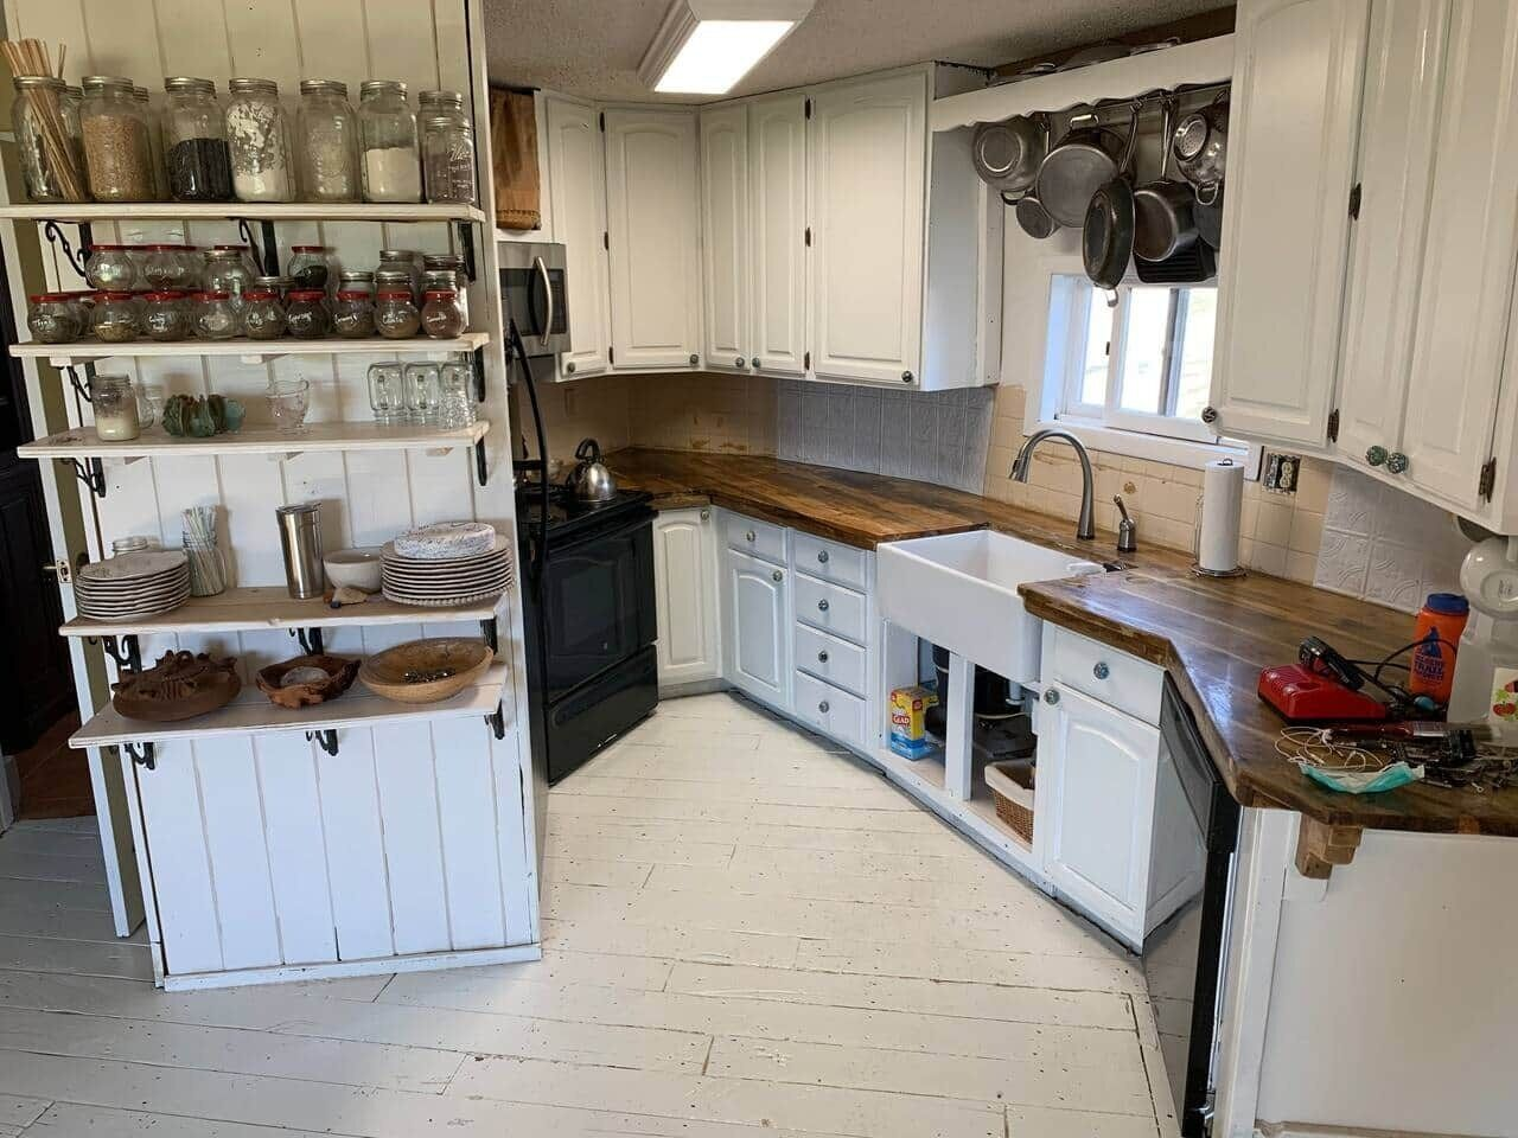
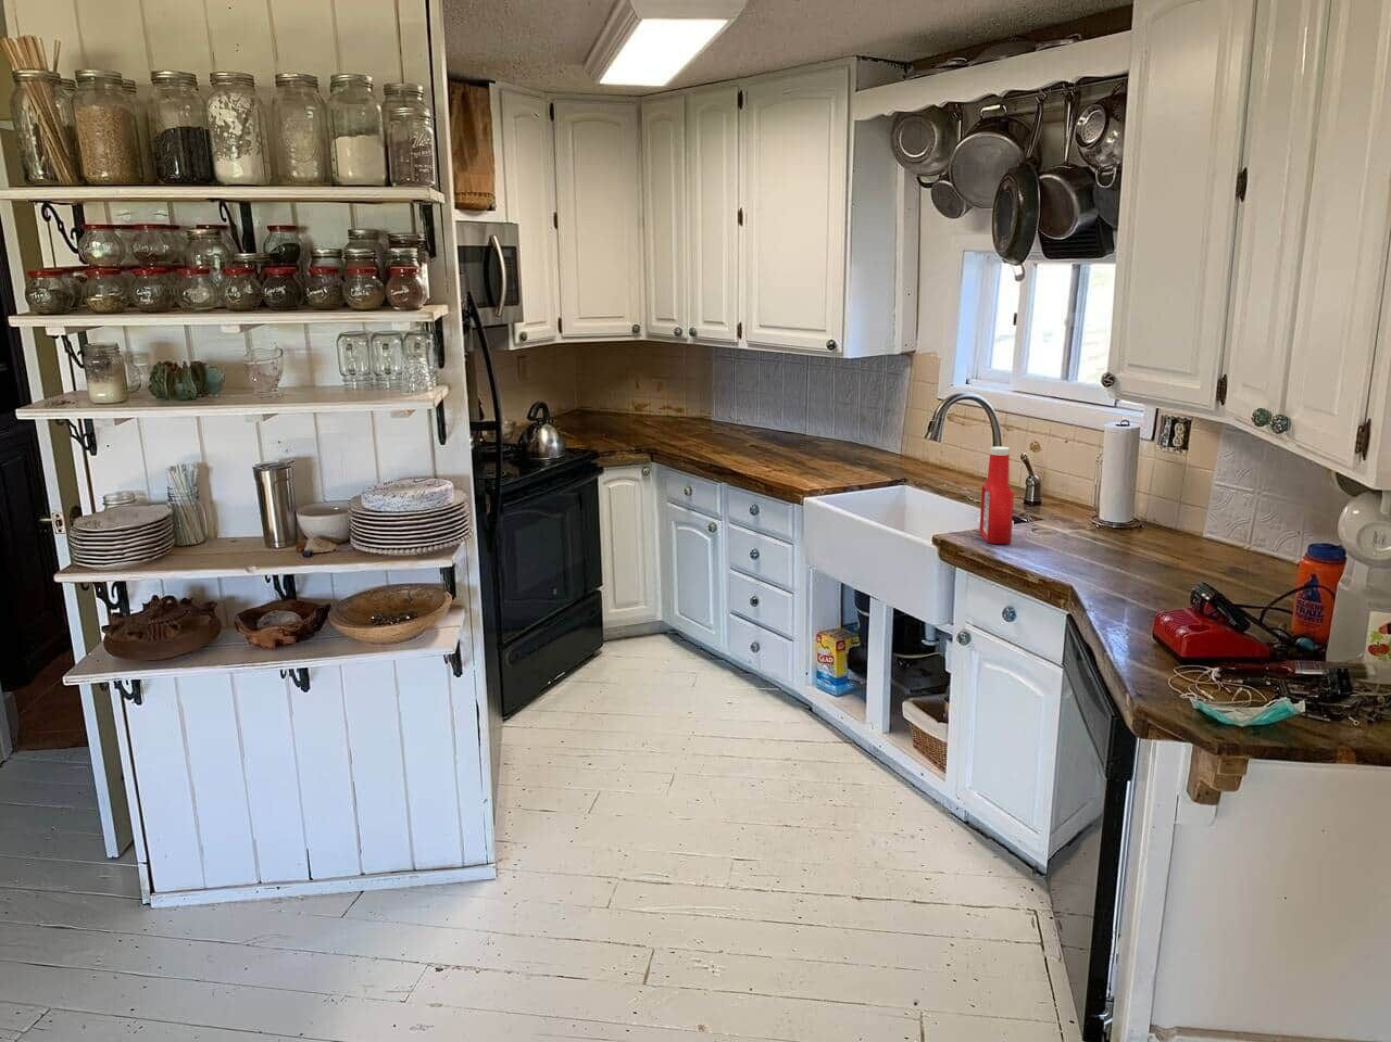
+ soap bottle (997, 493)
